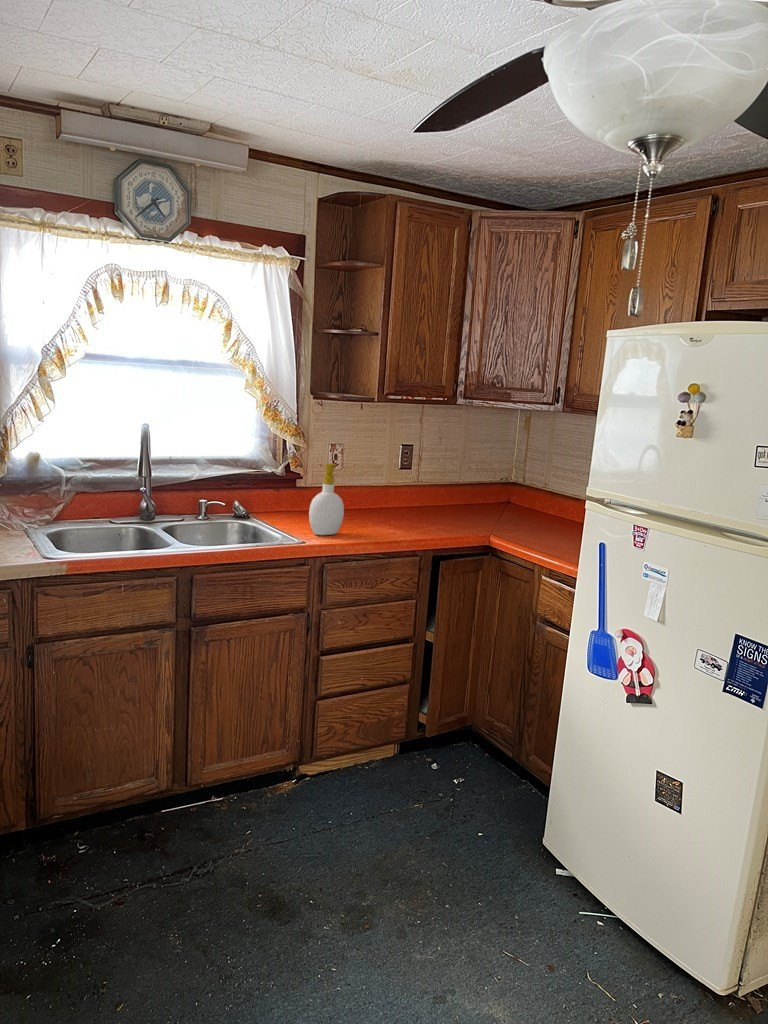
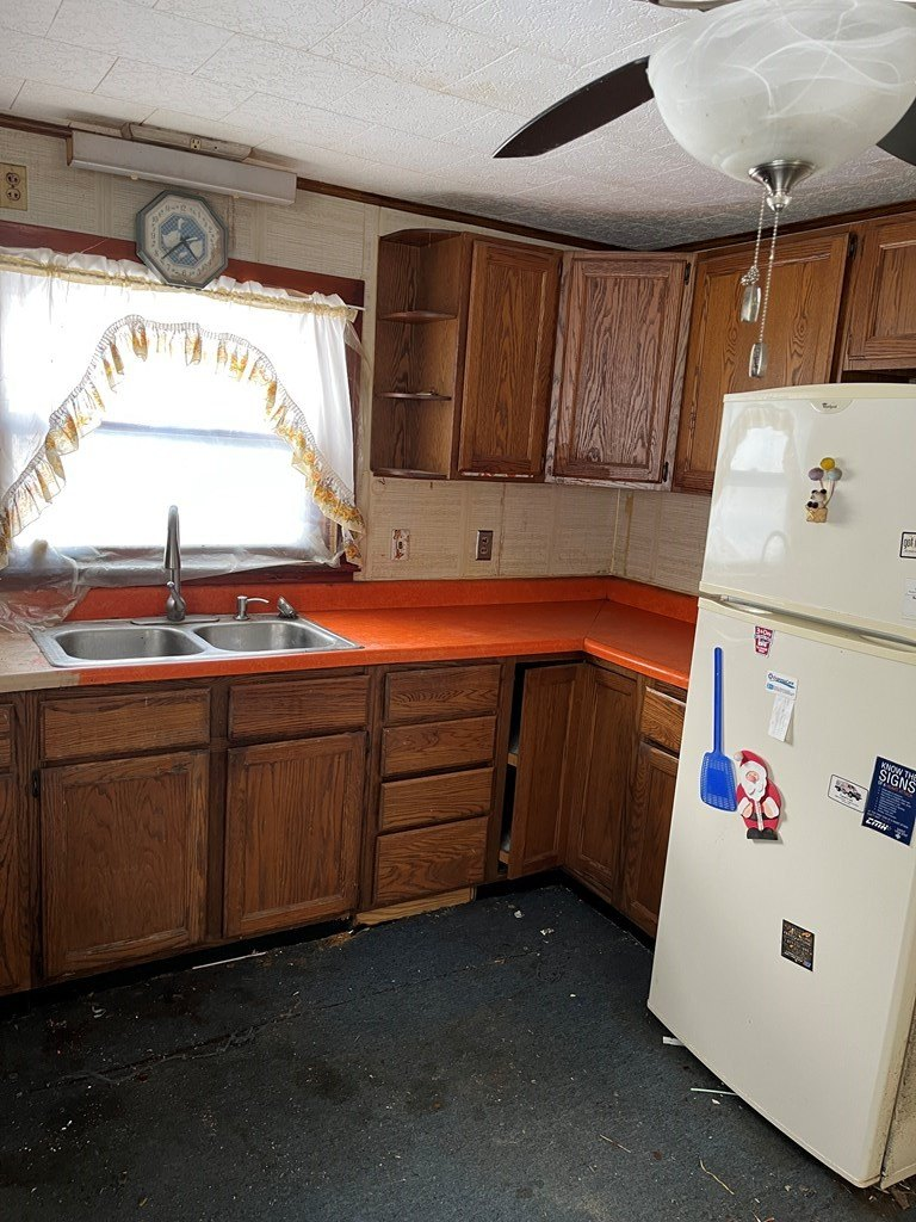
- soap bottle (326, 498)
